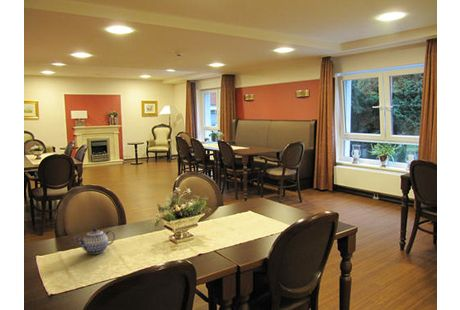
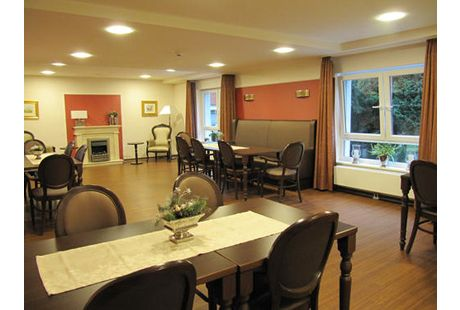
- teapot (95, 240)
